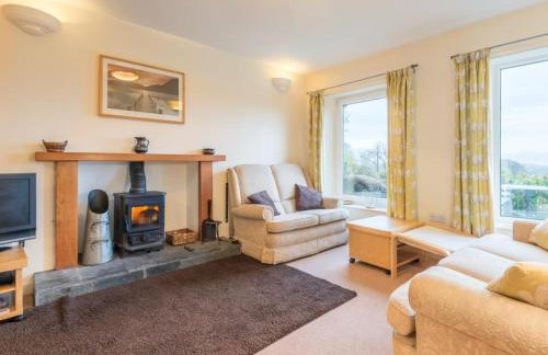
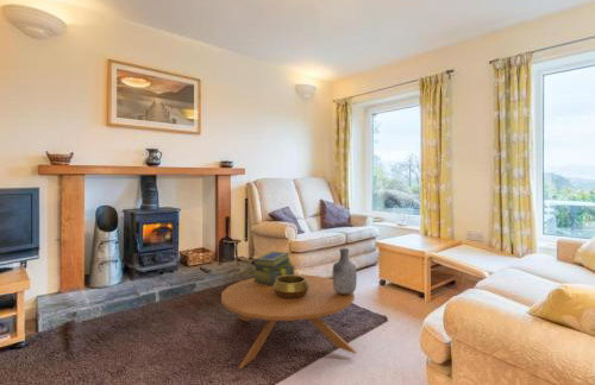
+ vase (344, 271)
+ coffee table (288, 313)
+ stack of books (273, 266)
+ decorative bowl (290, 286)
